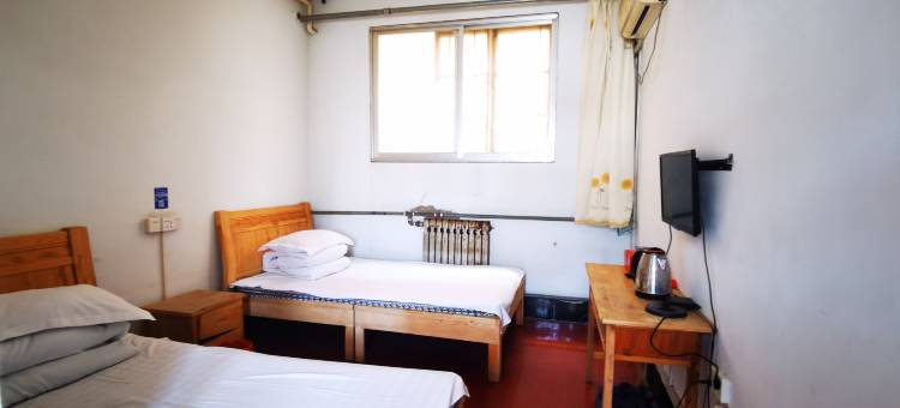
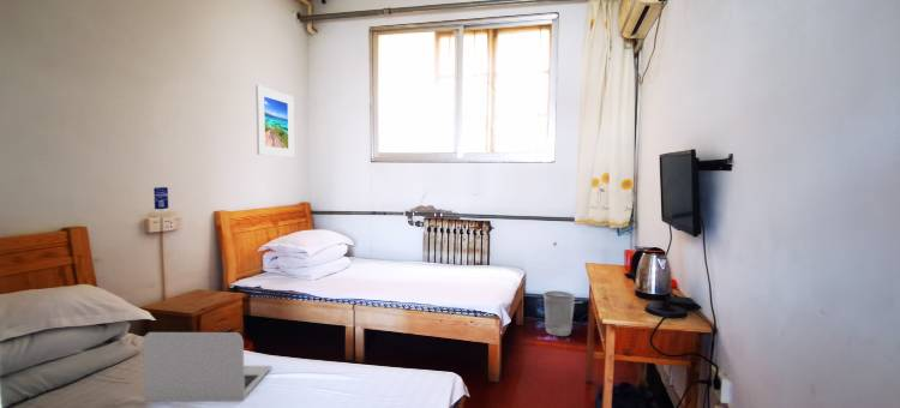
+ laptop (212, 352)
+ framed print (276, 124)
+ wastebasket (558, 313)
